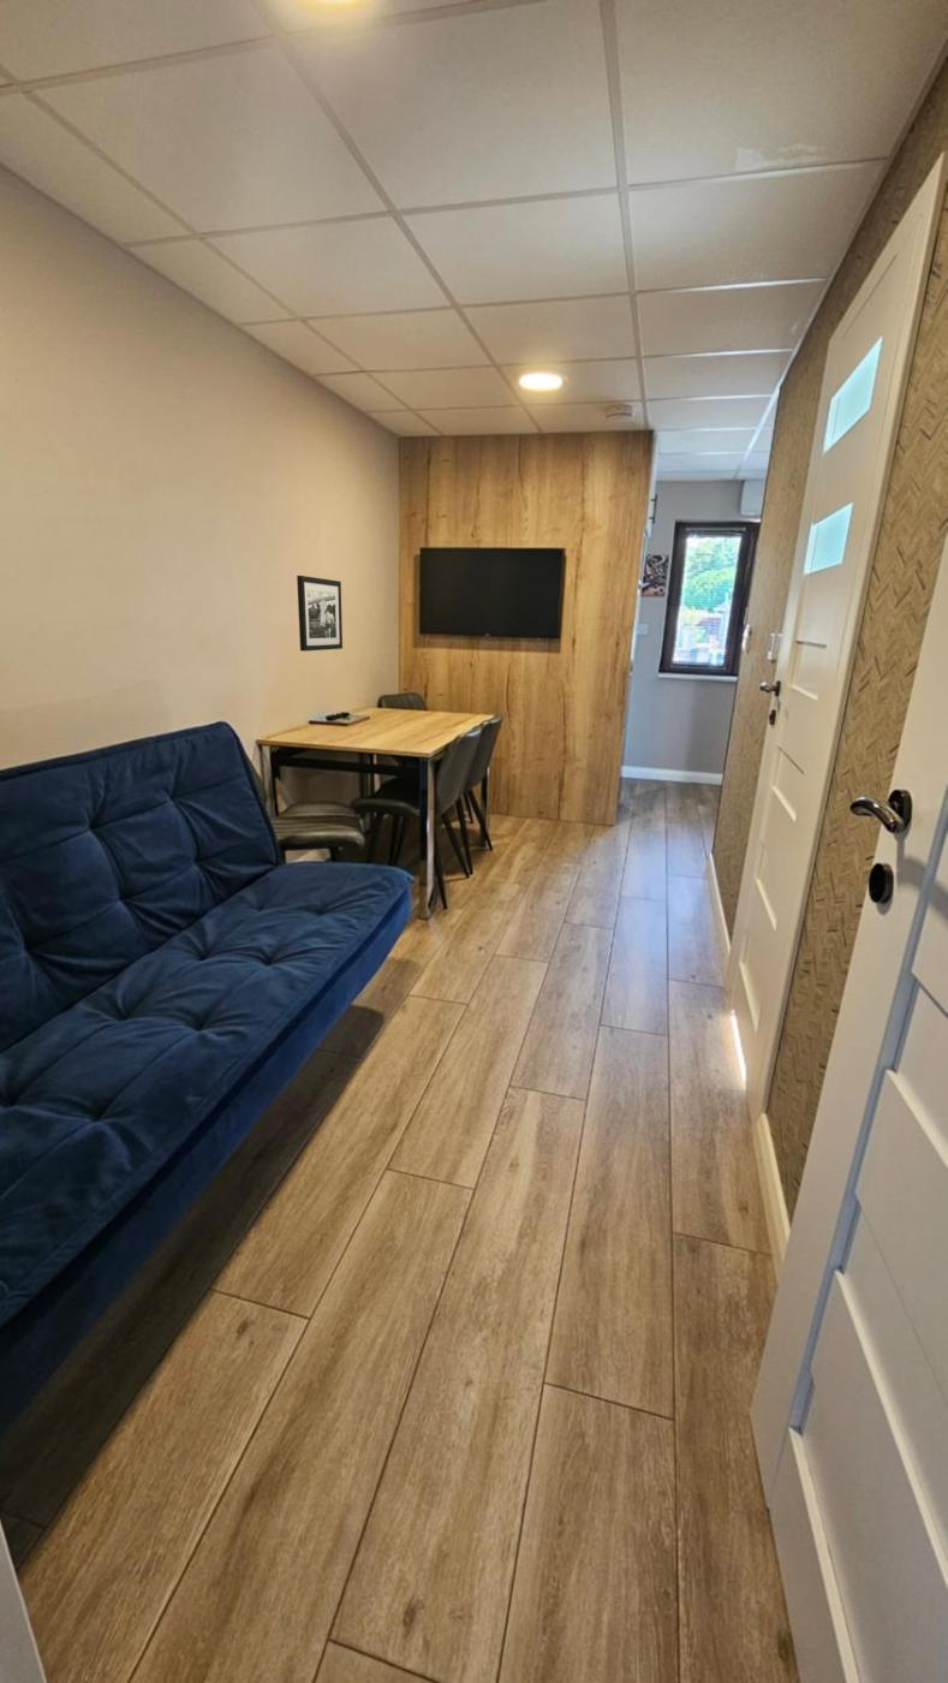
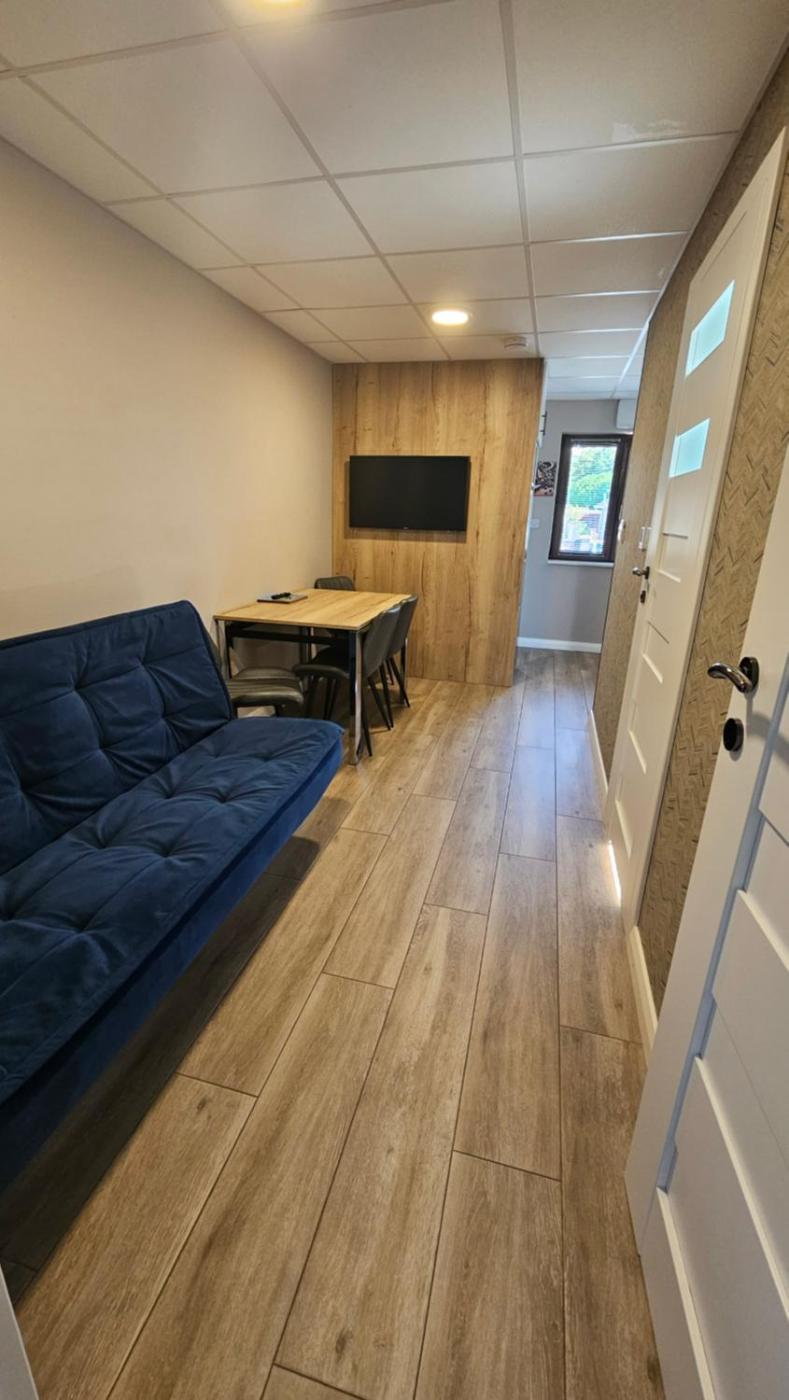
- picture frame (321, 614)
